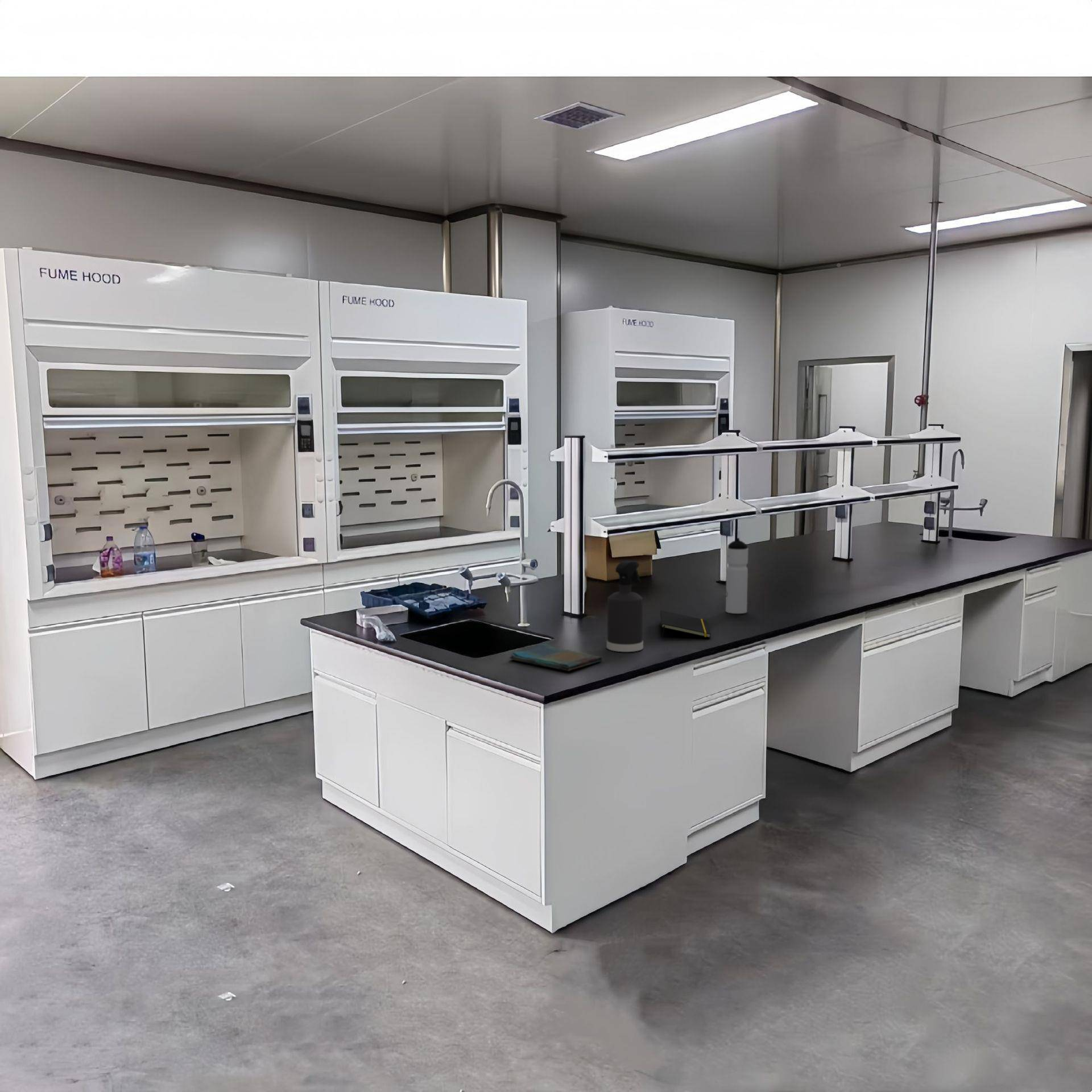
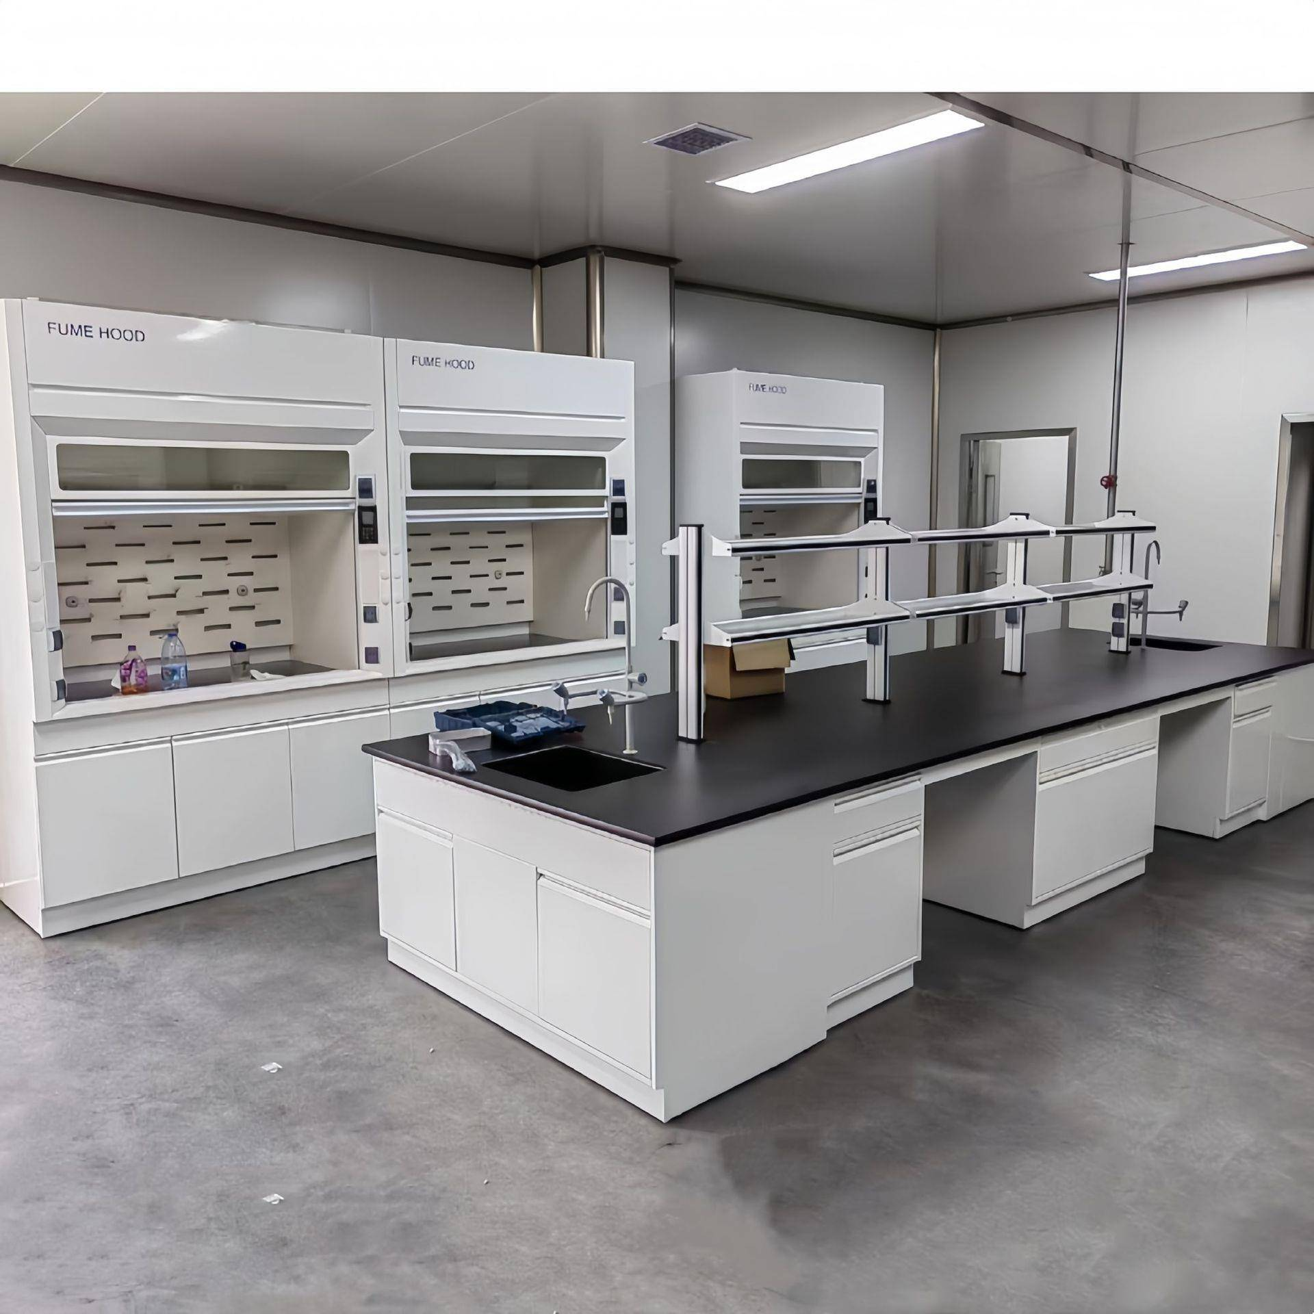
- dish towel (556, 656)
- spray bottle (626, 604)
- water bottle (737, 575)
- notepad (684, 623)
